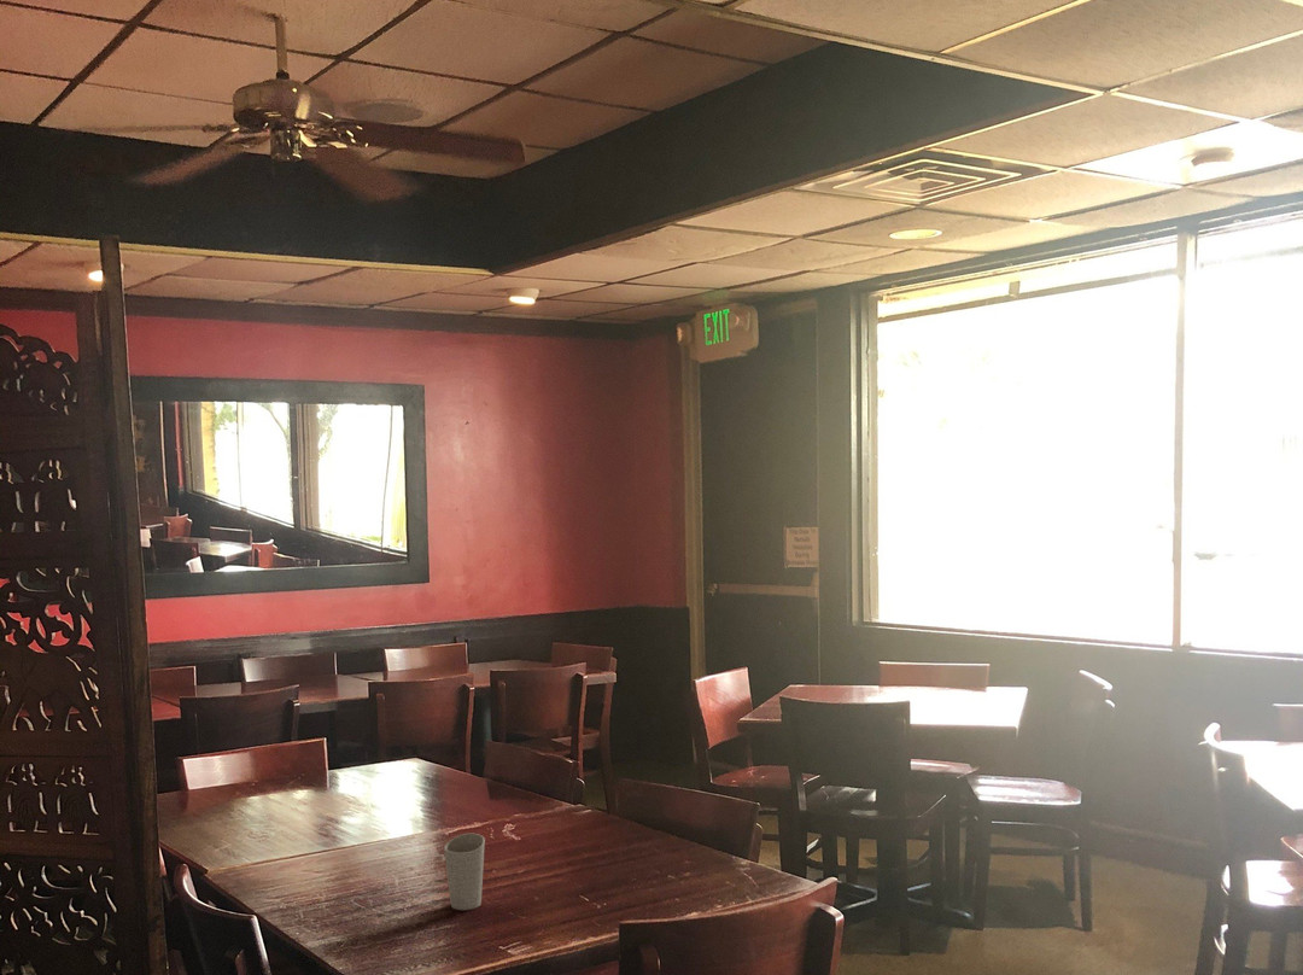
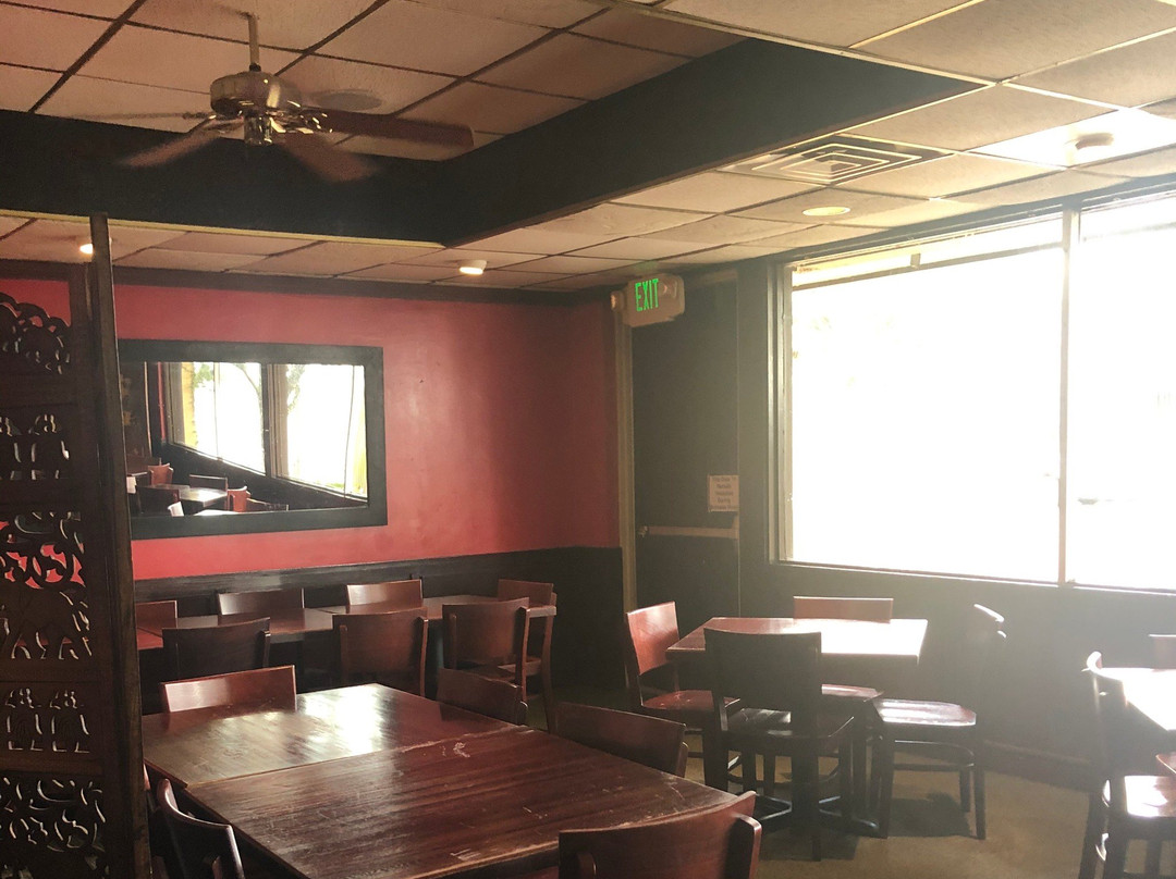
- cup (464, 871)
